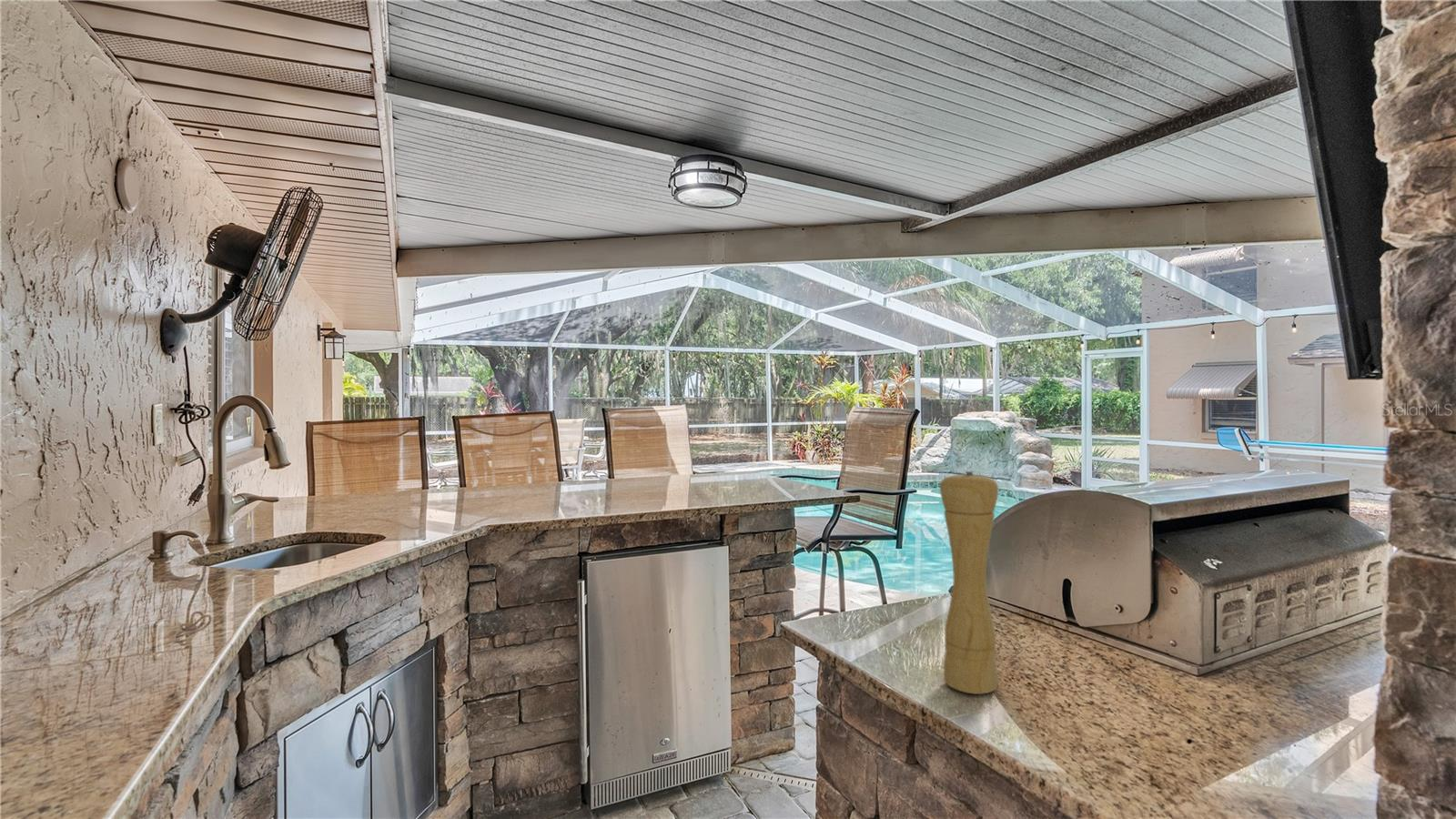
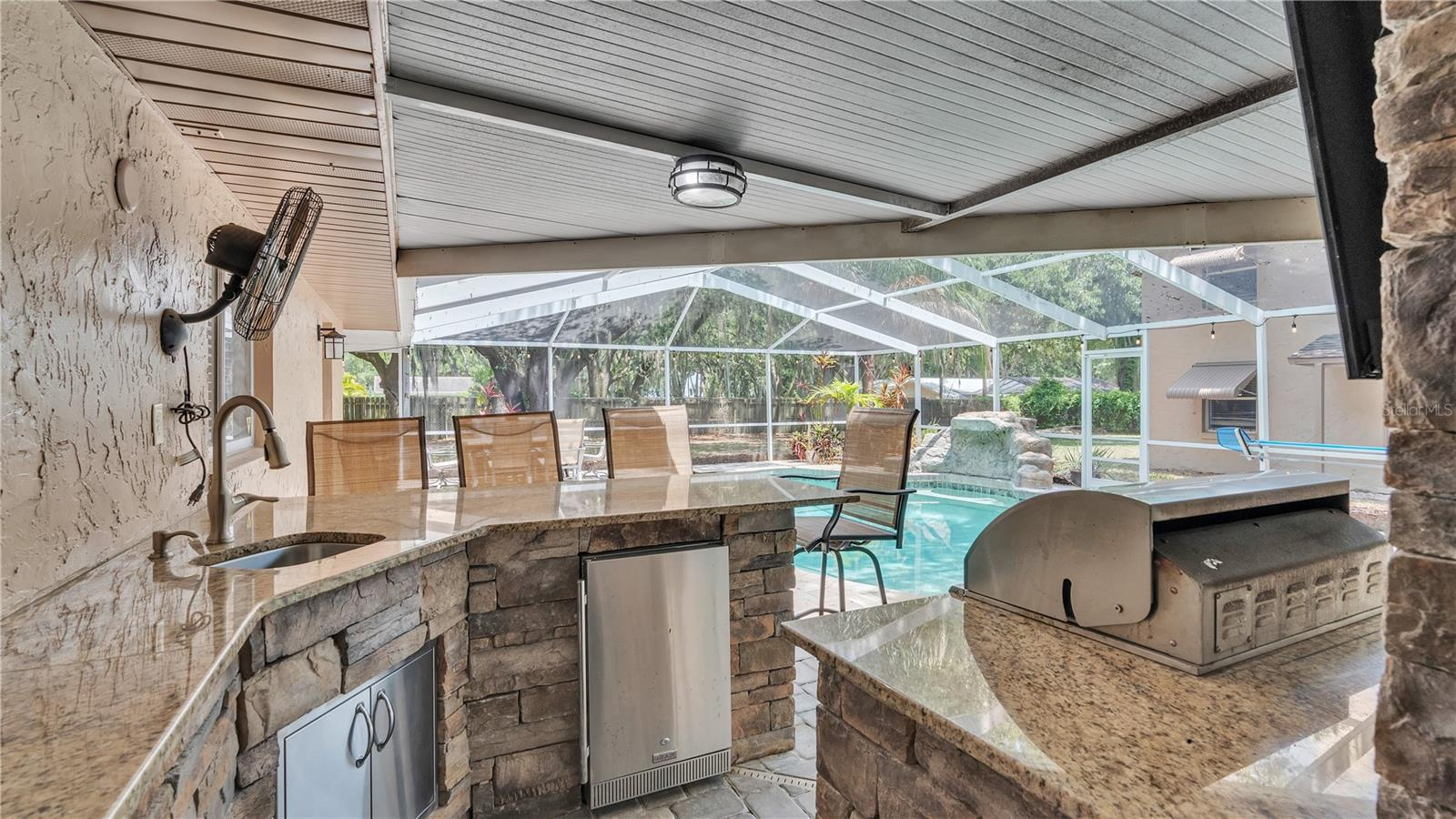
- pepper mill (969, 578)
